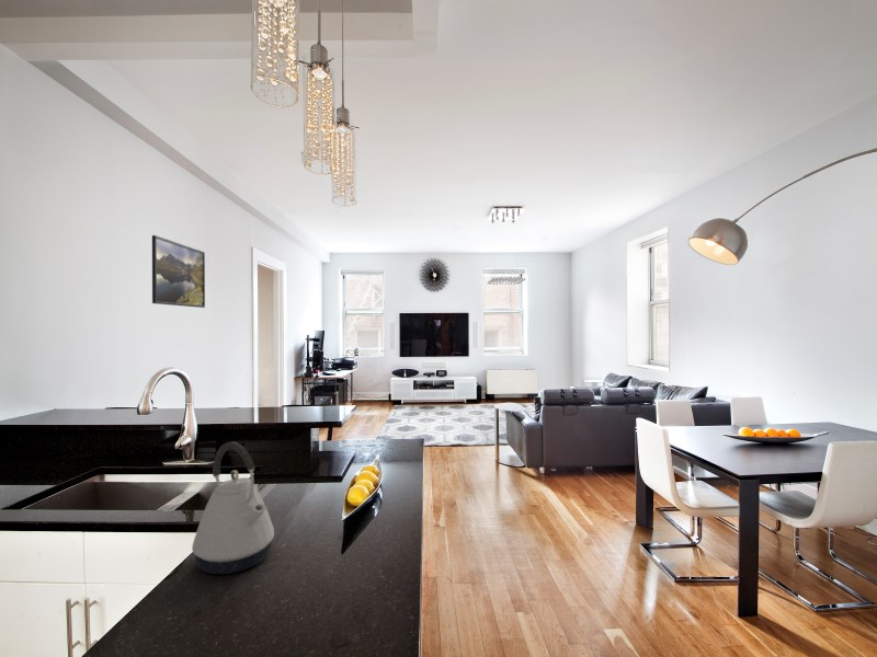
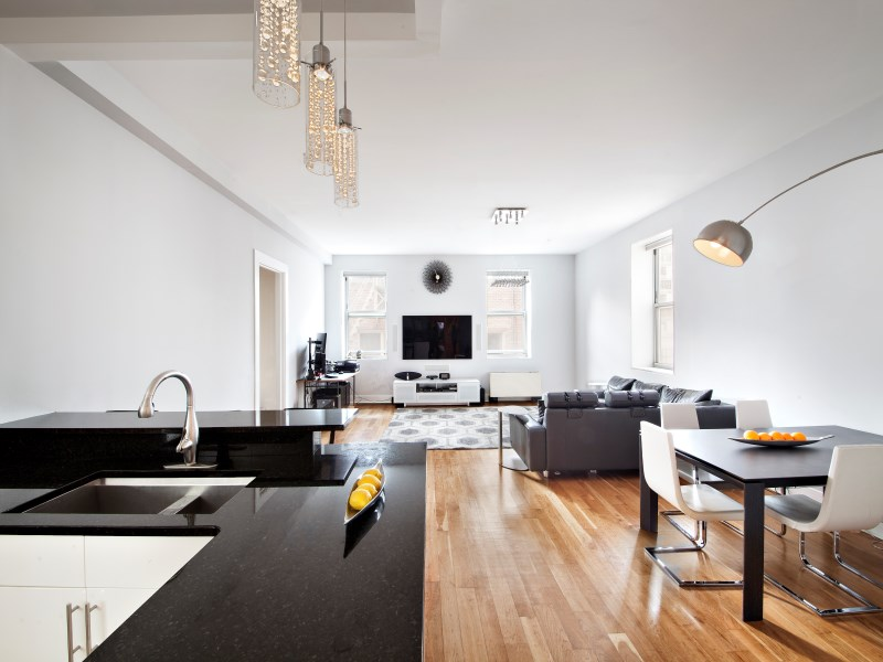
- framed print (181, 275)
- kettle (236, 500)
